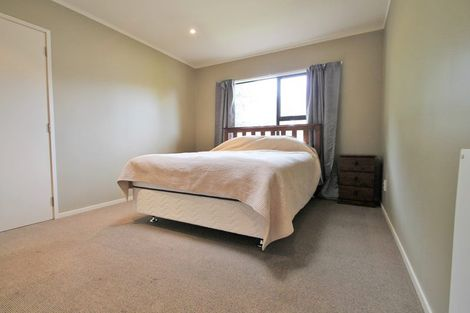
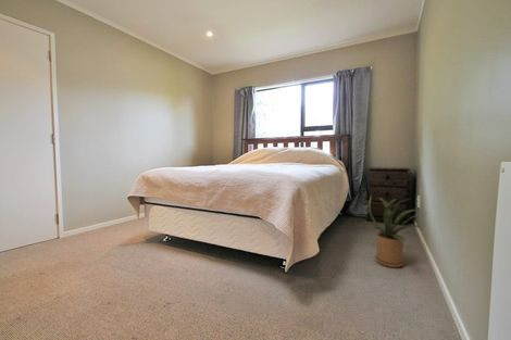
+ house plant (394, 228)
